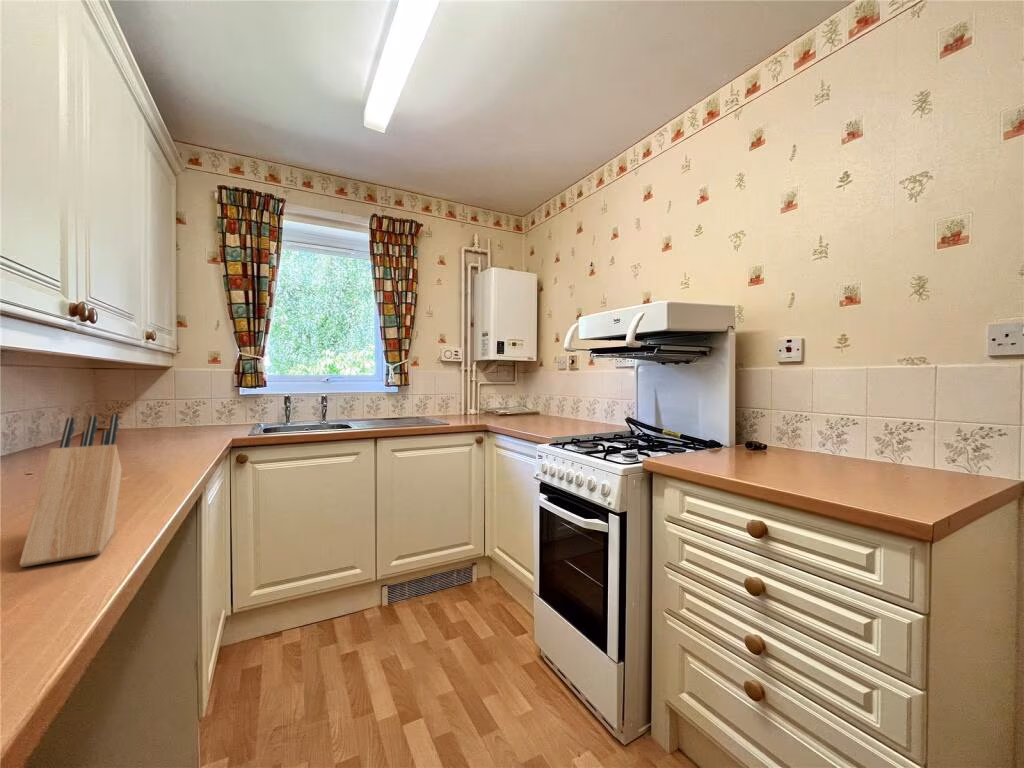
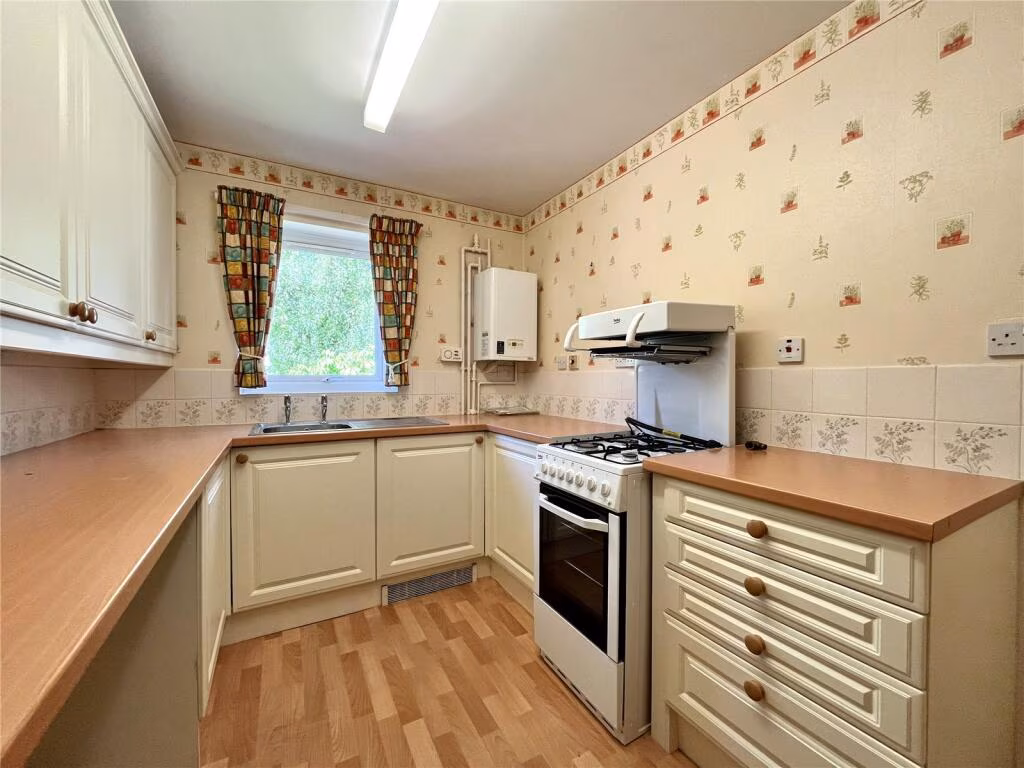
- knife block (80, 478)
